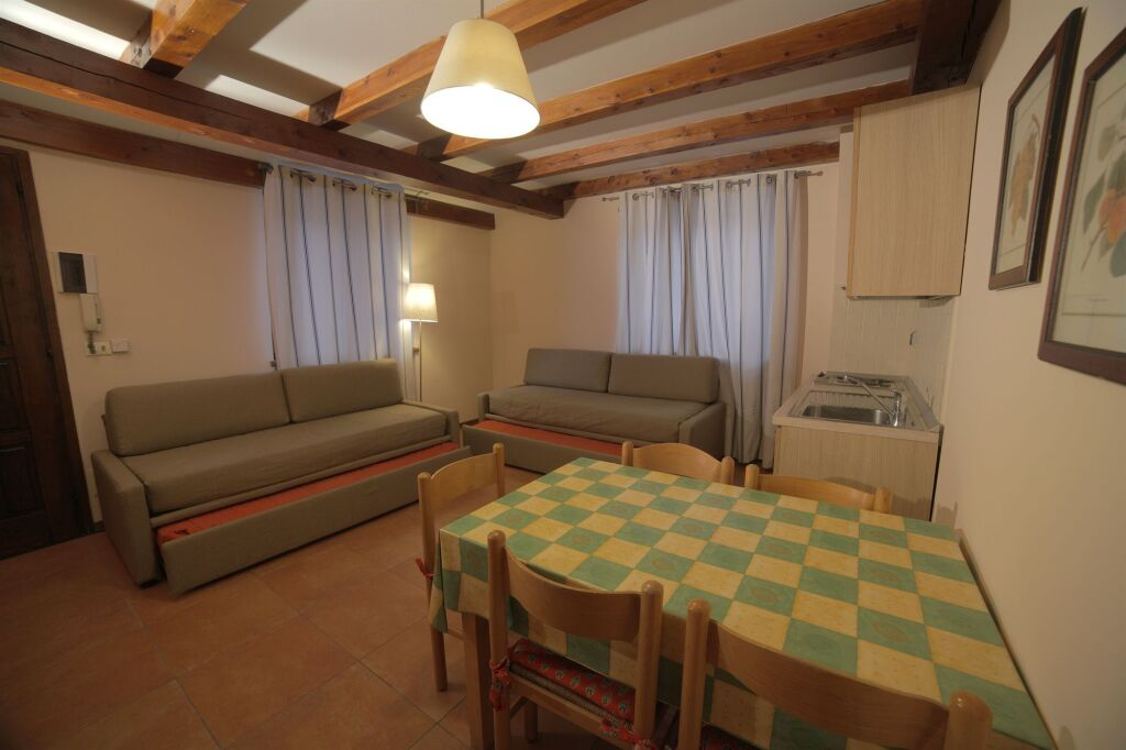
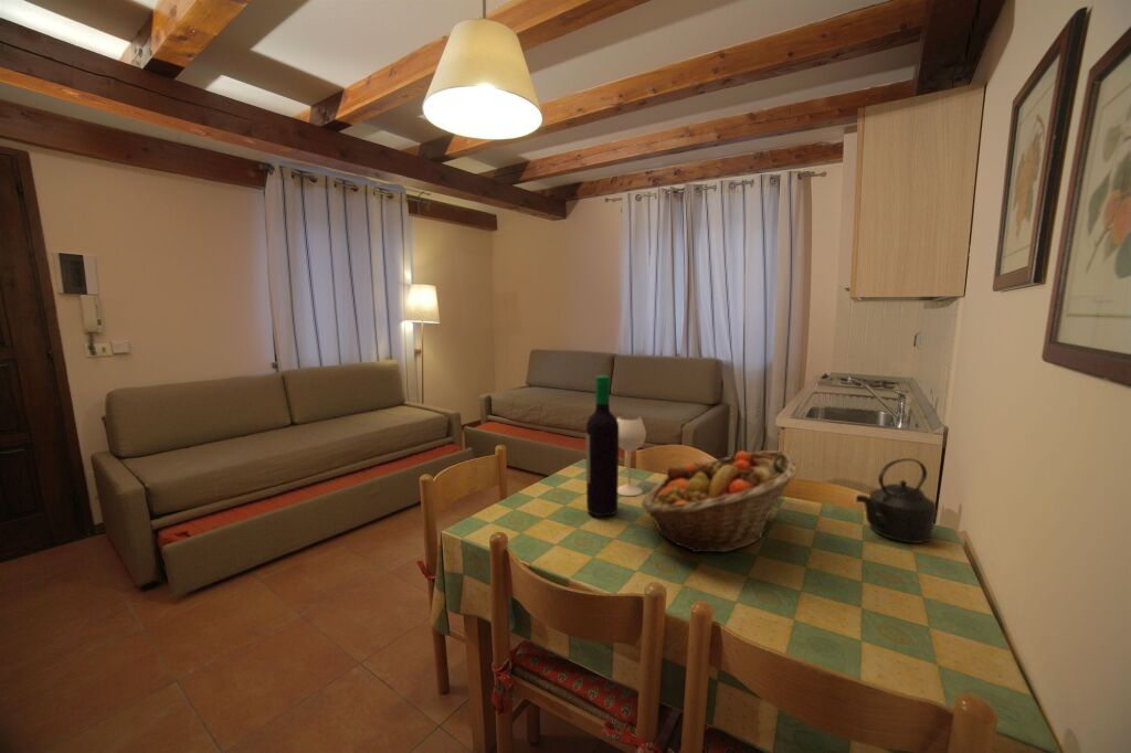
+ kettle (891, 497)
+ wine bottle (616, 436)
+ fruit basket (718, 491)
